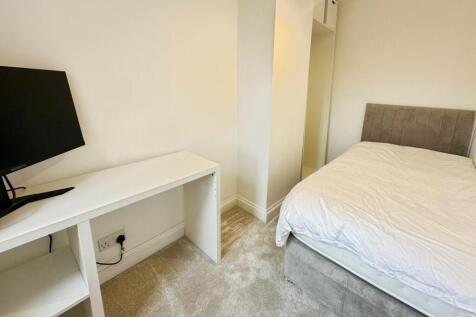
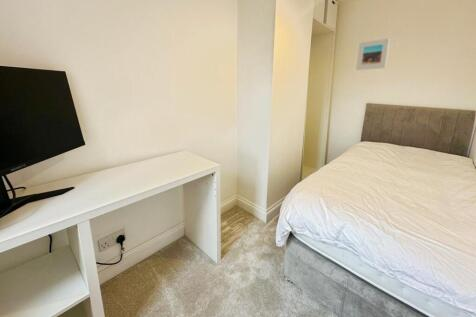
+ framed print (372, 55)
